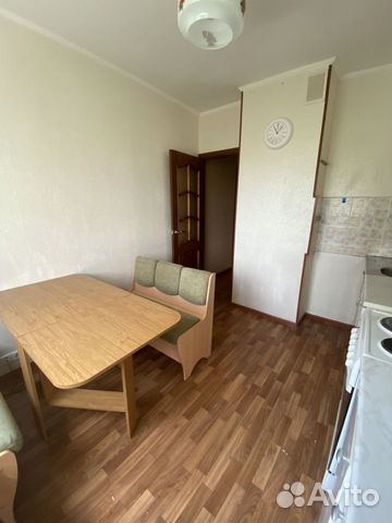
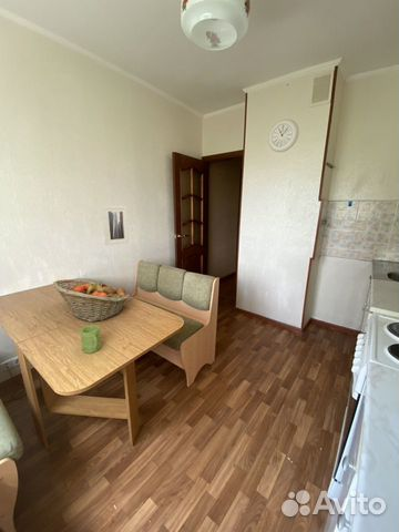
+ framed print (115, 225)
+ mug (92, 340)
+ fruit basket (92, 295)
